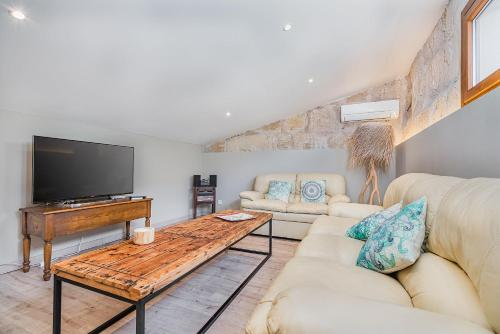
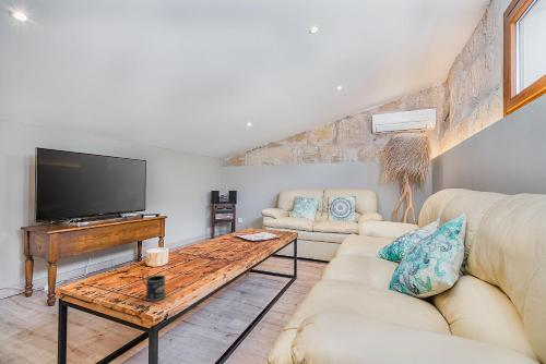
+ mug (152, 284)
